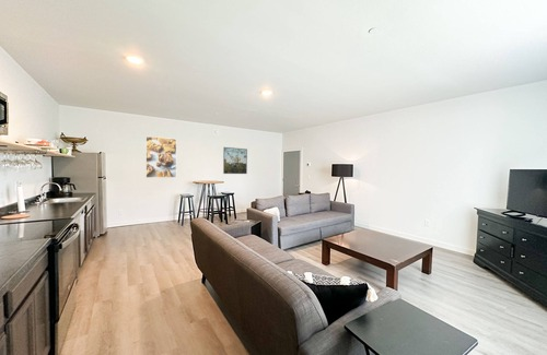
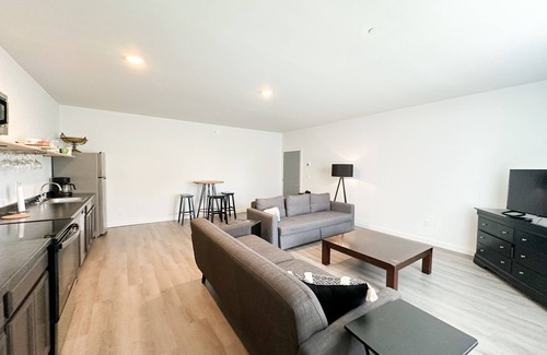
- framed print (235, 161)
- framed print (161, 157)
